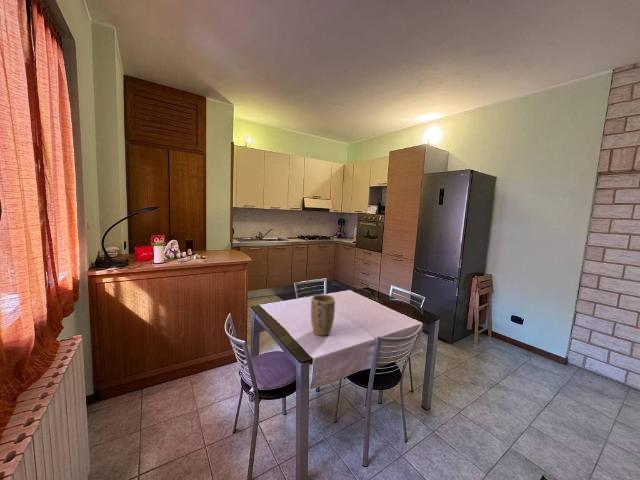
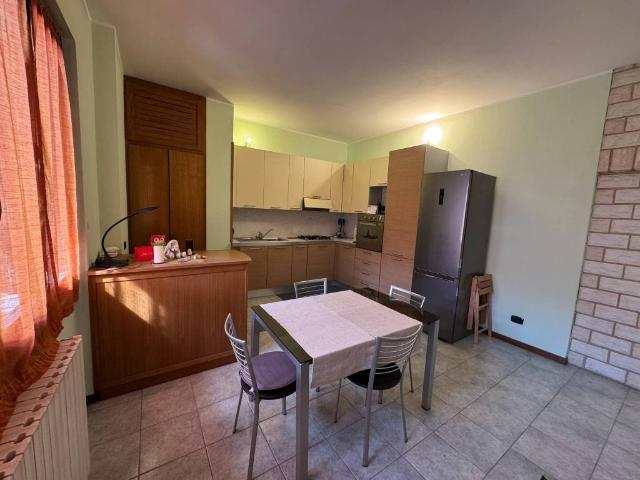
- plant pot (322, 315)
